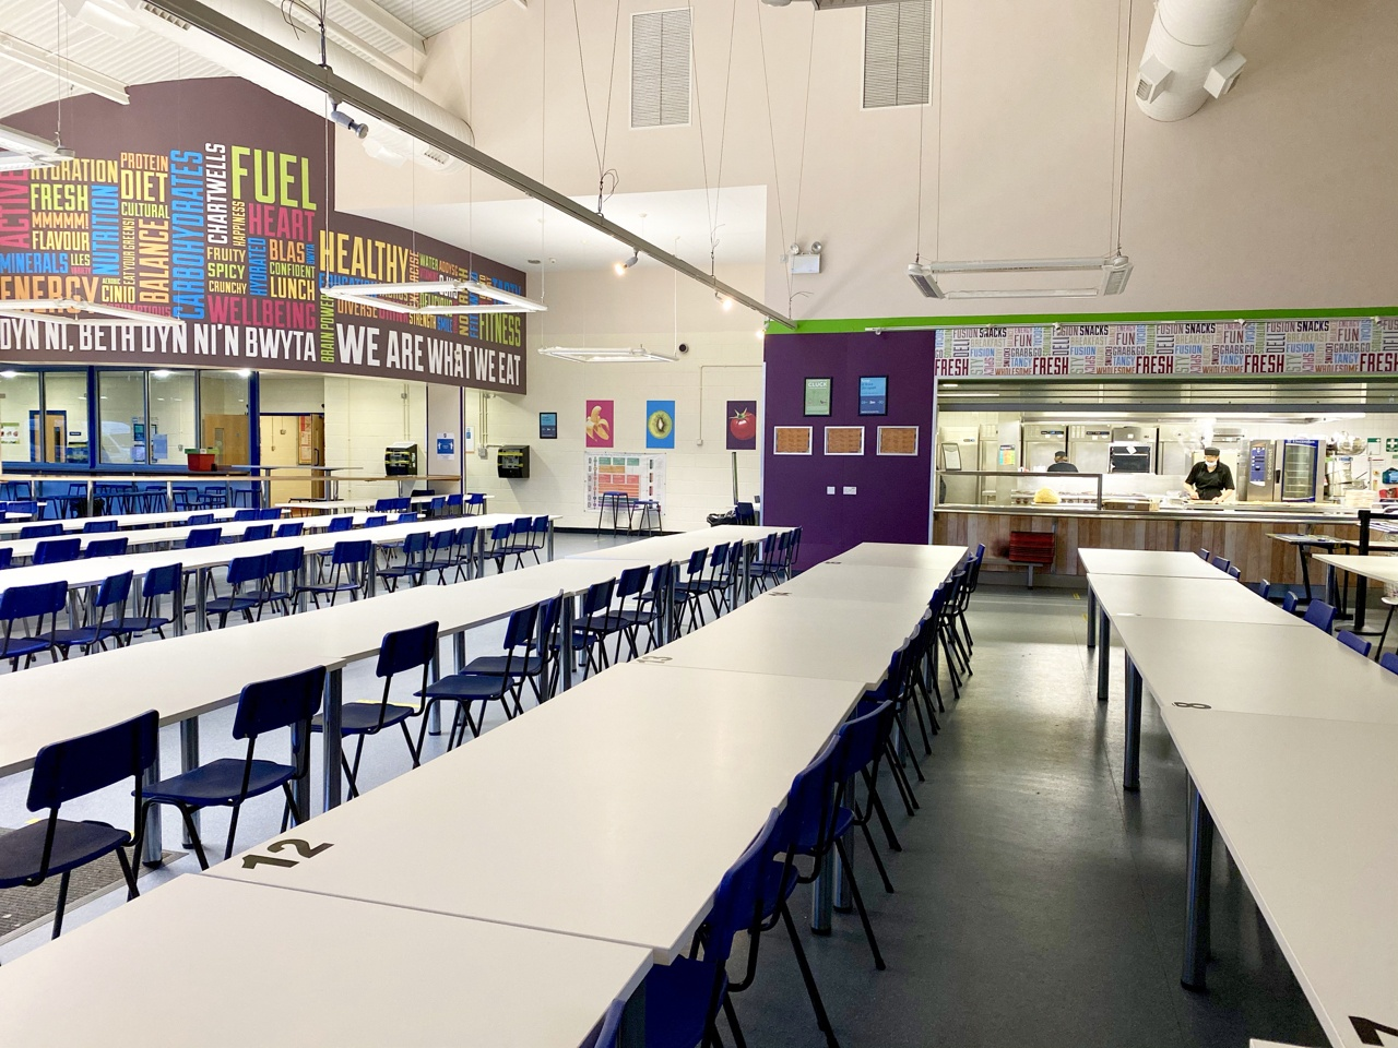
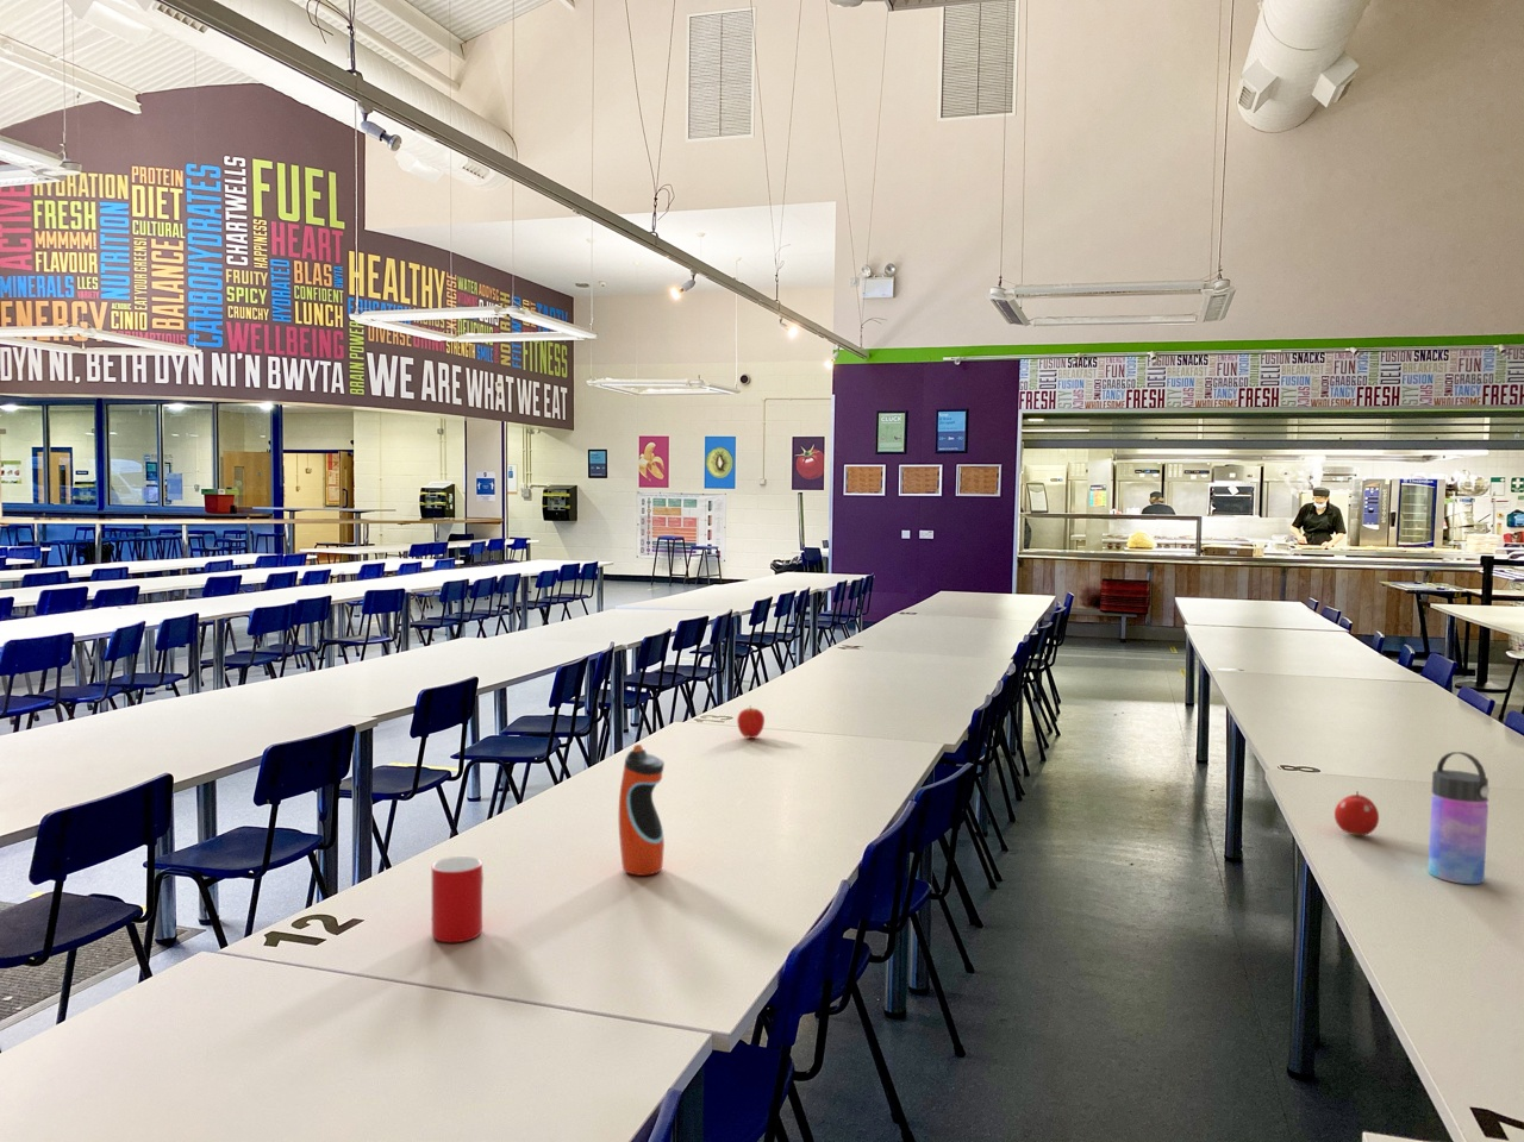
+ apple (750, 721)
+ water bottle (1458, 813)
+ fruit (1356, 811)
+ cup (464, 895)
+ water bottle (641, 807)
